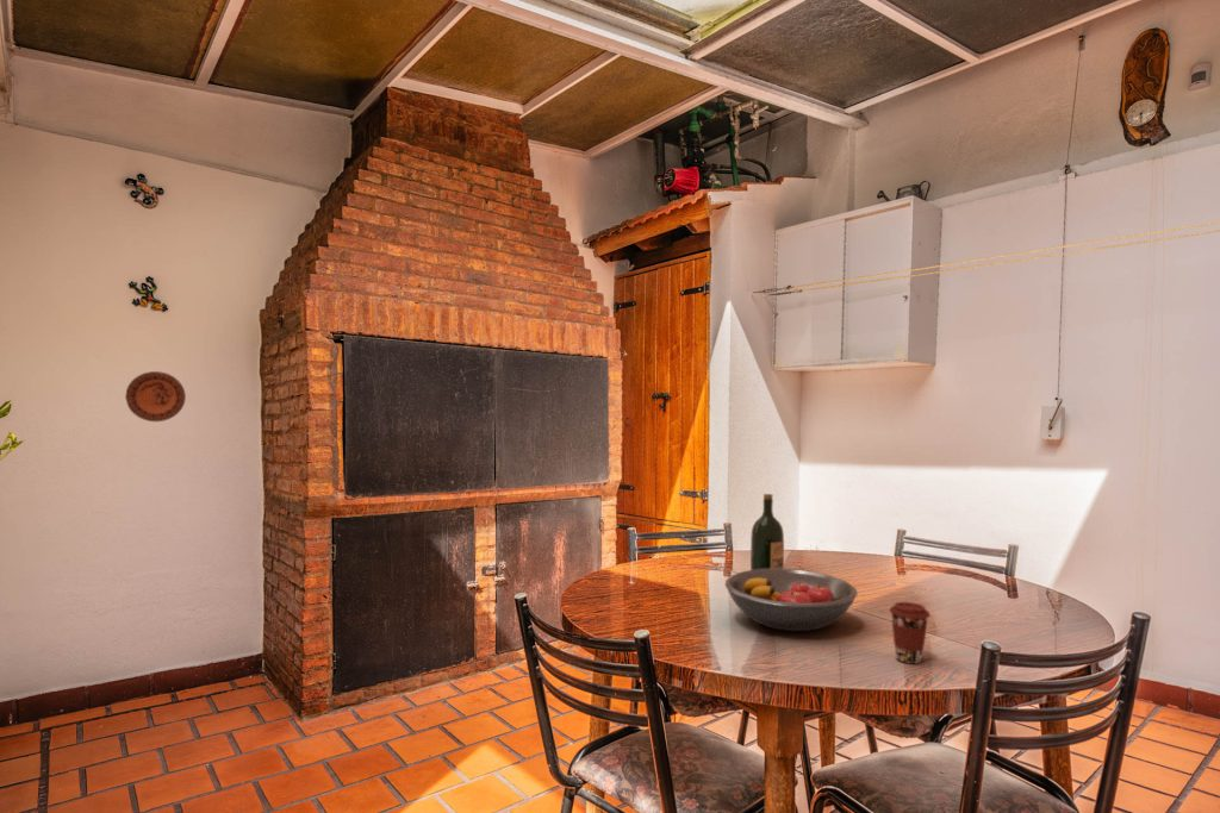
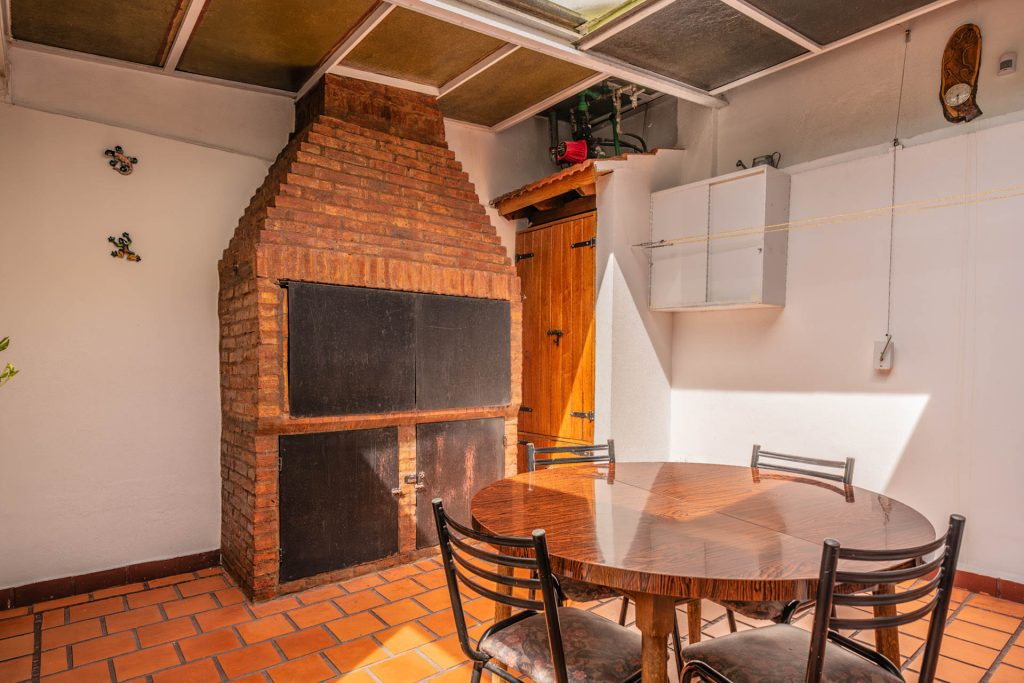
- decorative plate (156, 396)
- fruit bowl (789, 598)
- wine bottle (767, 540)
- coffee cup (909, 632)
